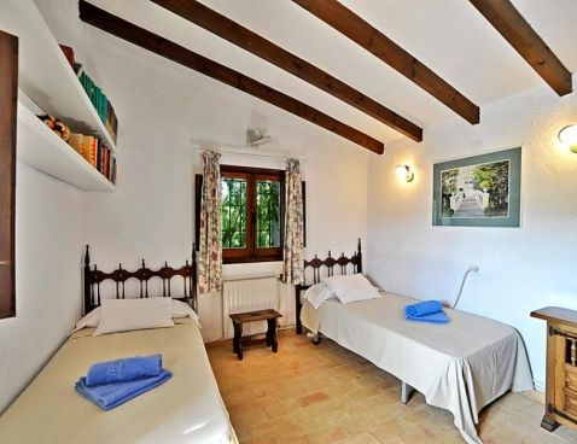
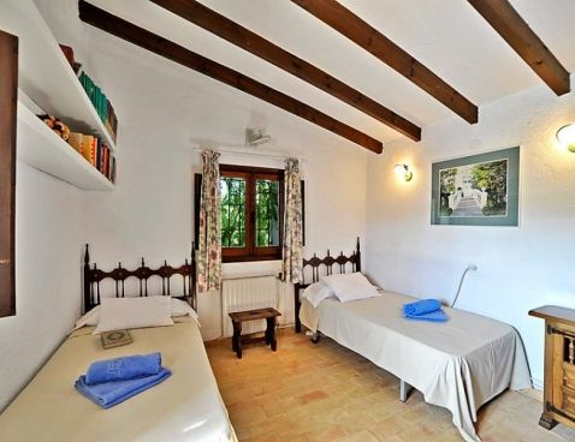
+ hardback book (115, 338)
